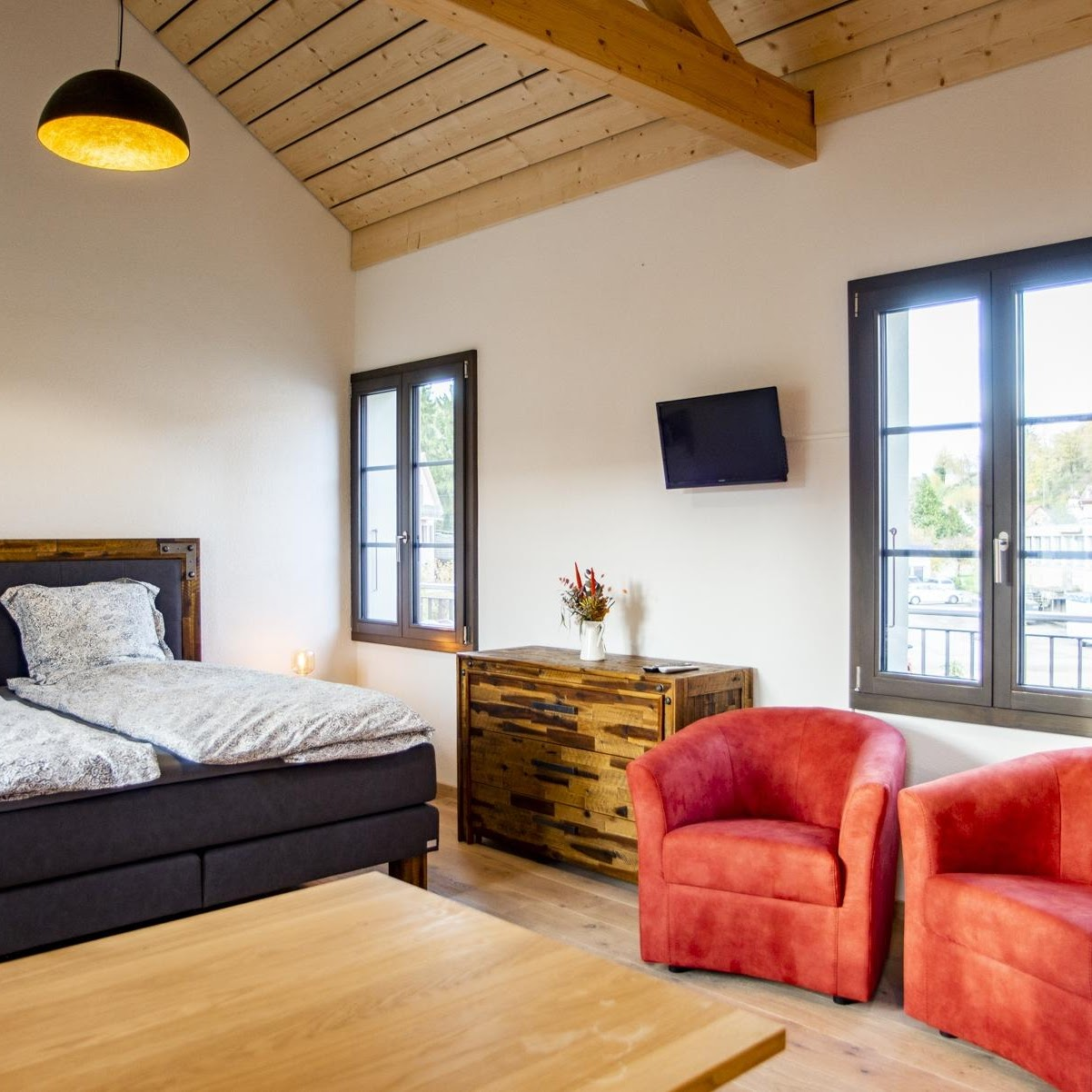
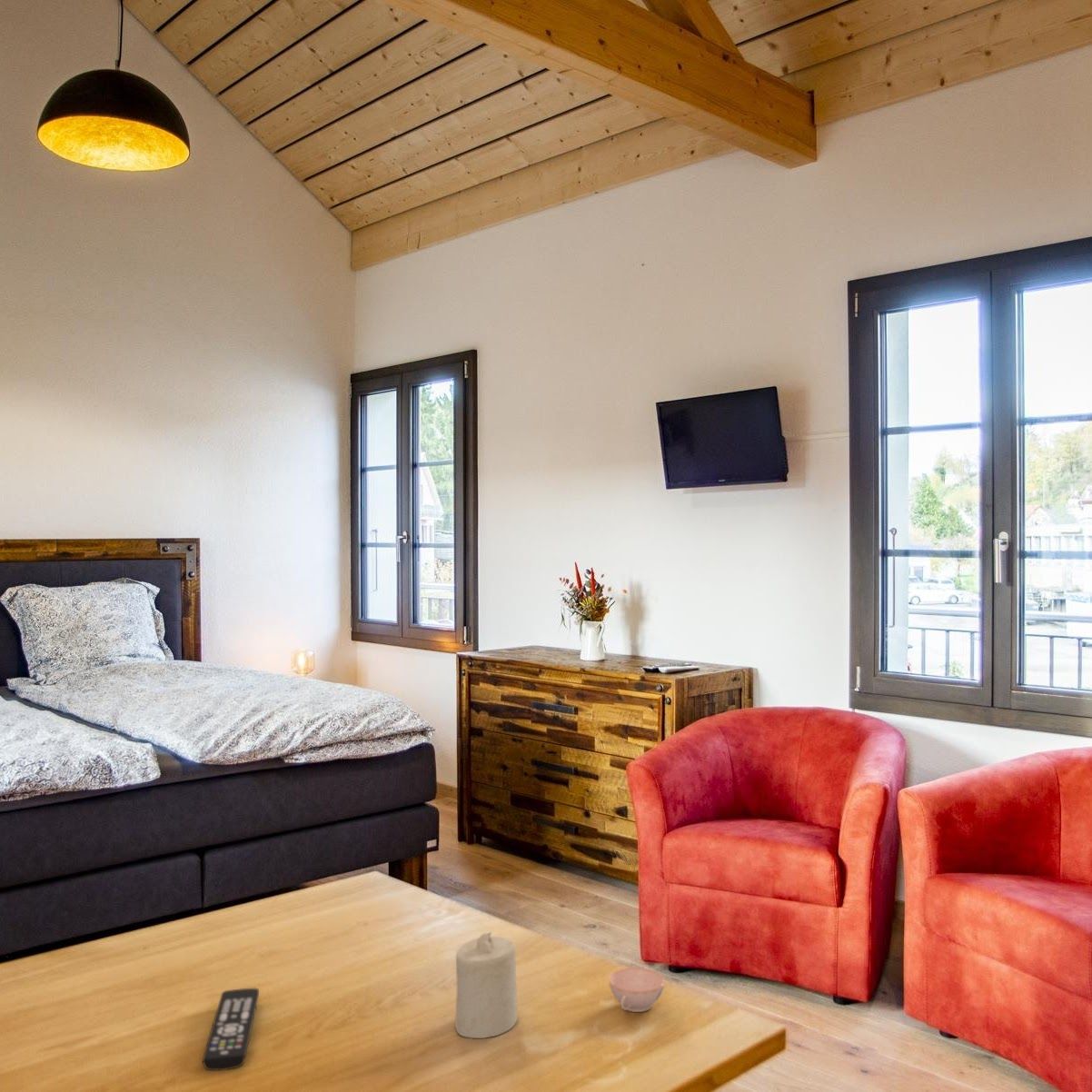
+ teacup (634, 995)
+ remote control (233, 1027)
+ candle (485, 978)
